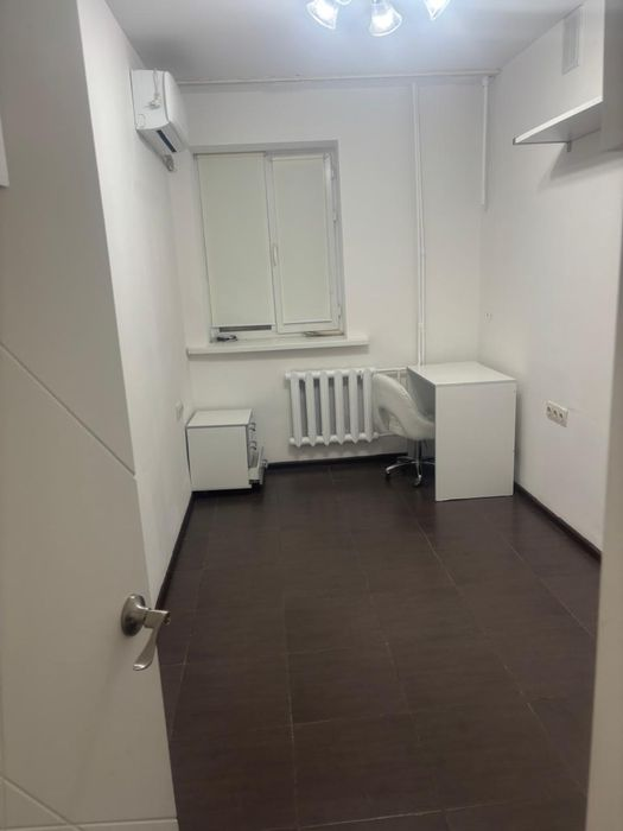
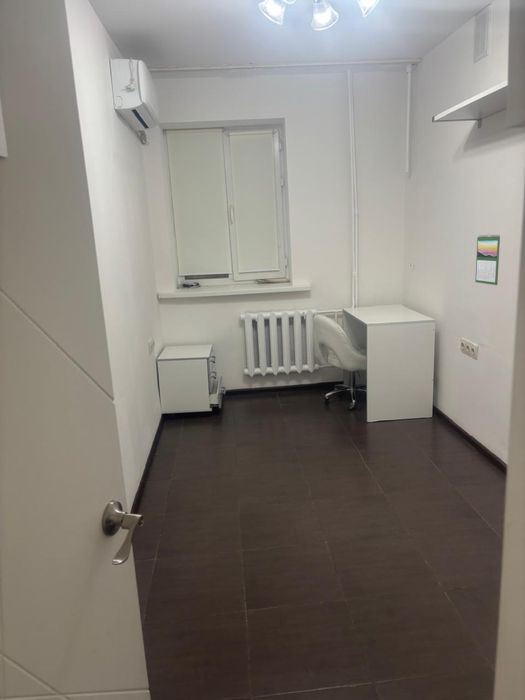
+ calendar (487, 259)
